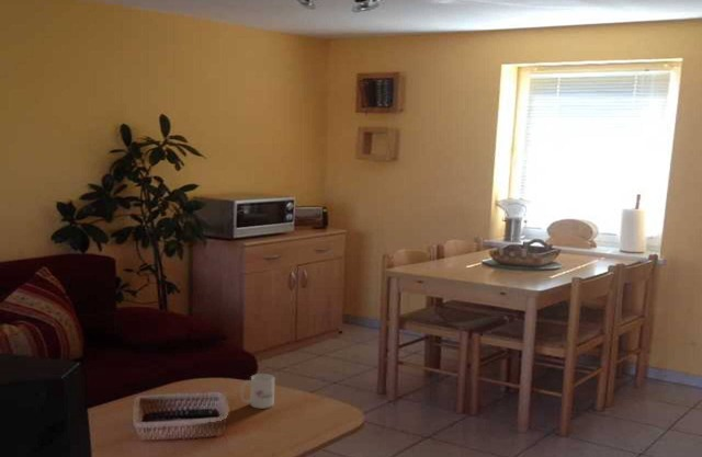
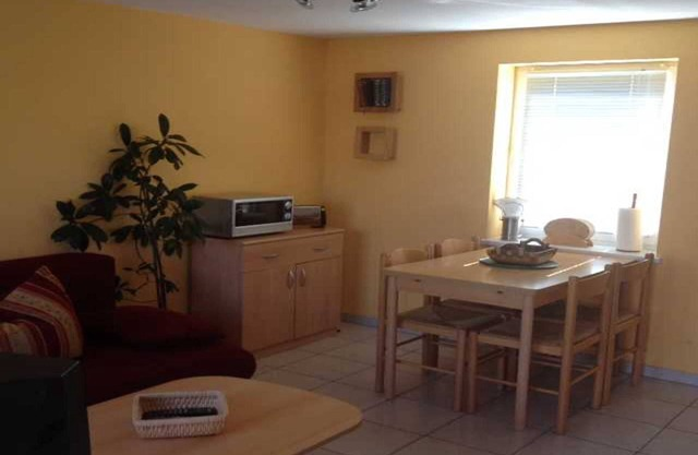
- mug (257, 391)
